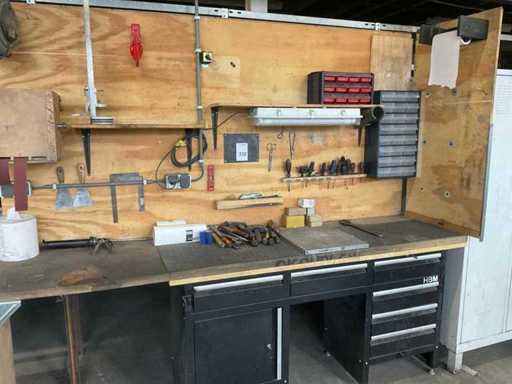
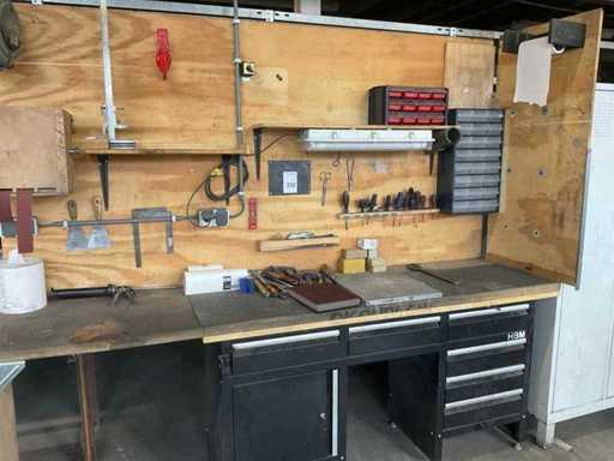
+ notebook (323, 295)
